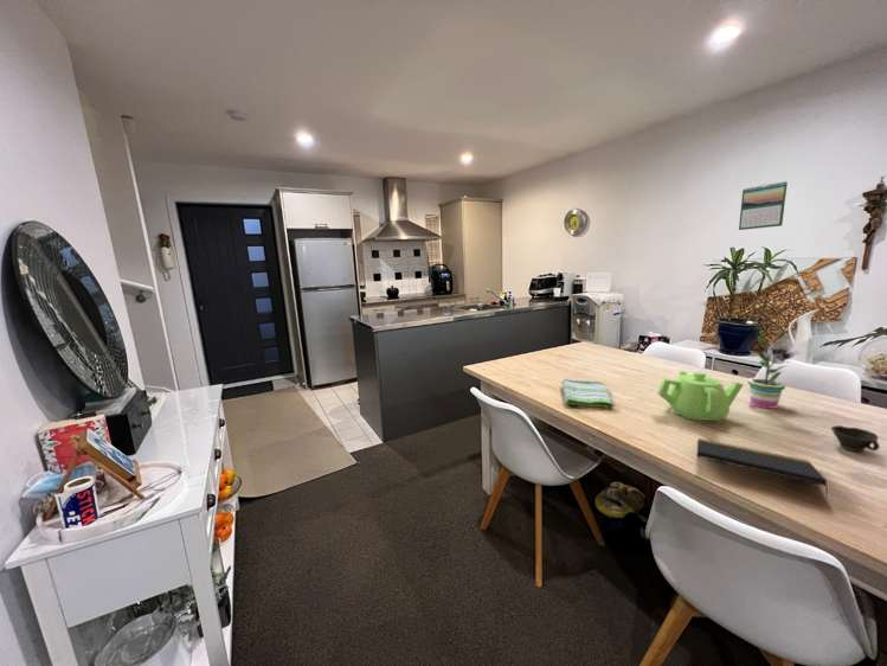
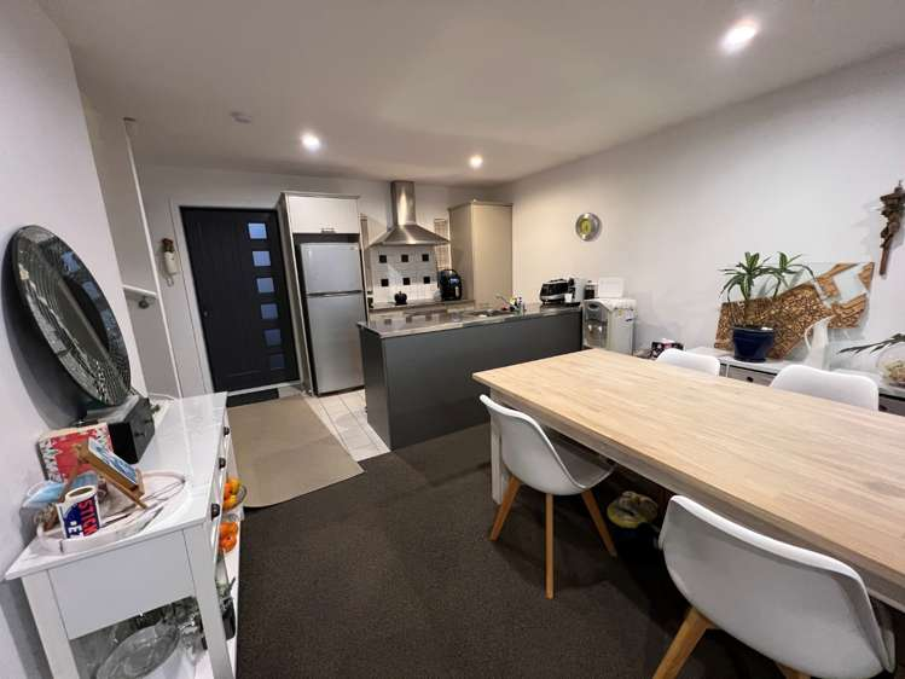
- teapot (699, 393)
- calendar (761, 206)
- cup (854, 441)
- notepad (752, 459)
- dish towel (585, 391)
- potted plant (776, 363)
